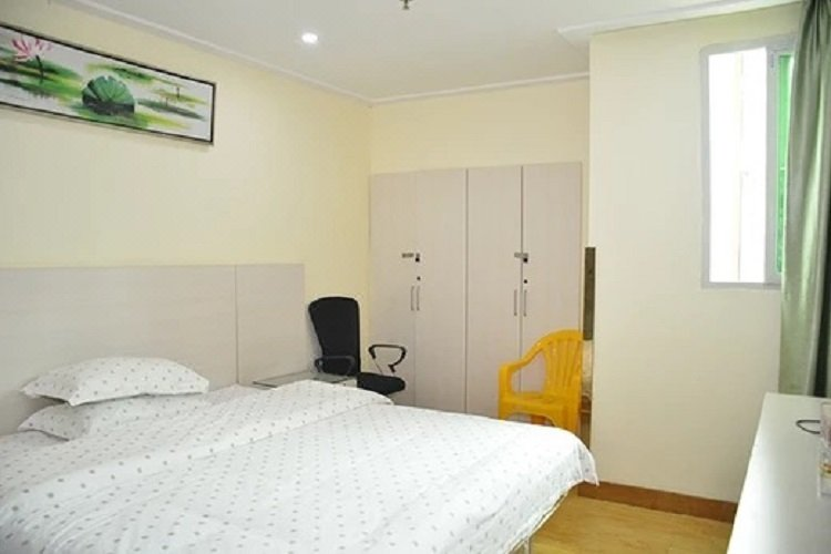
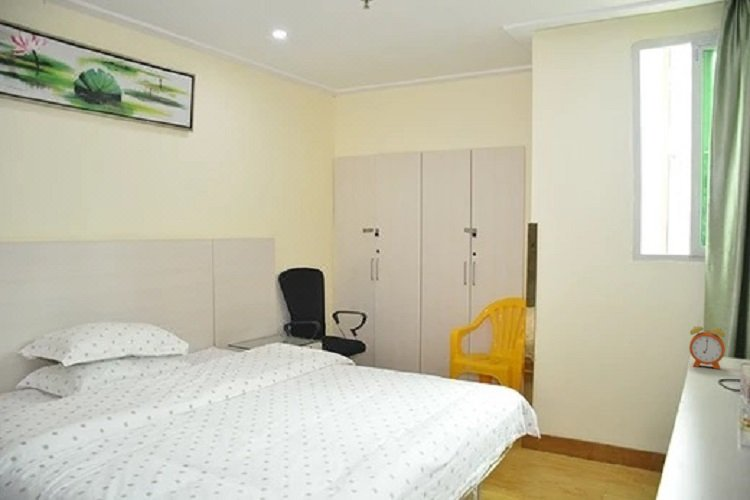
+ alarm clock (707, 343)
